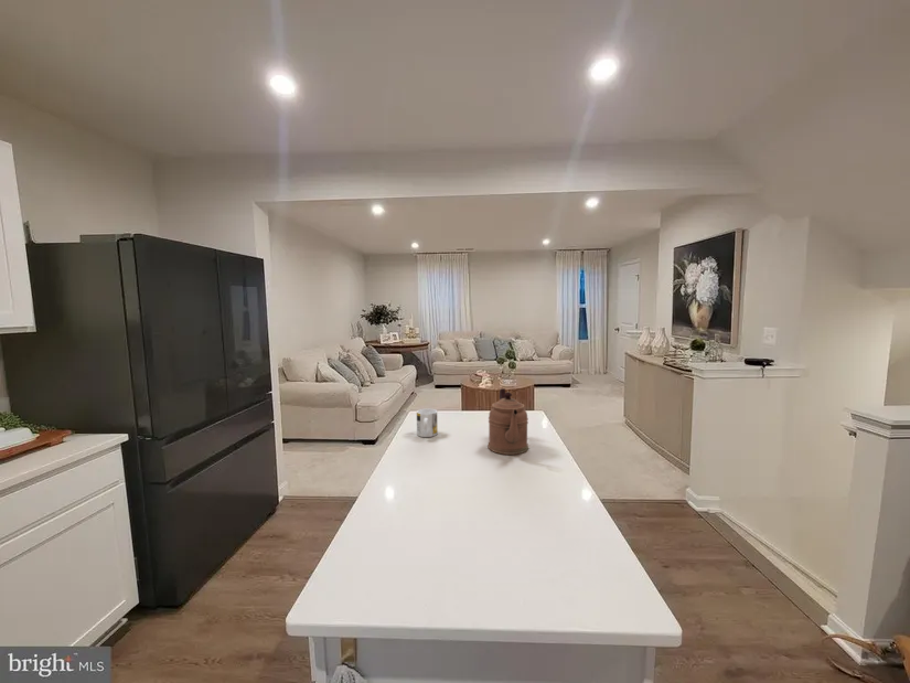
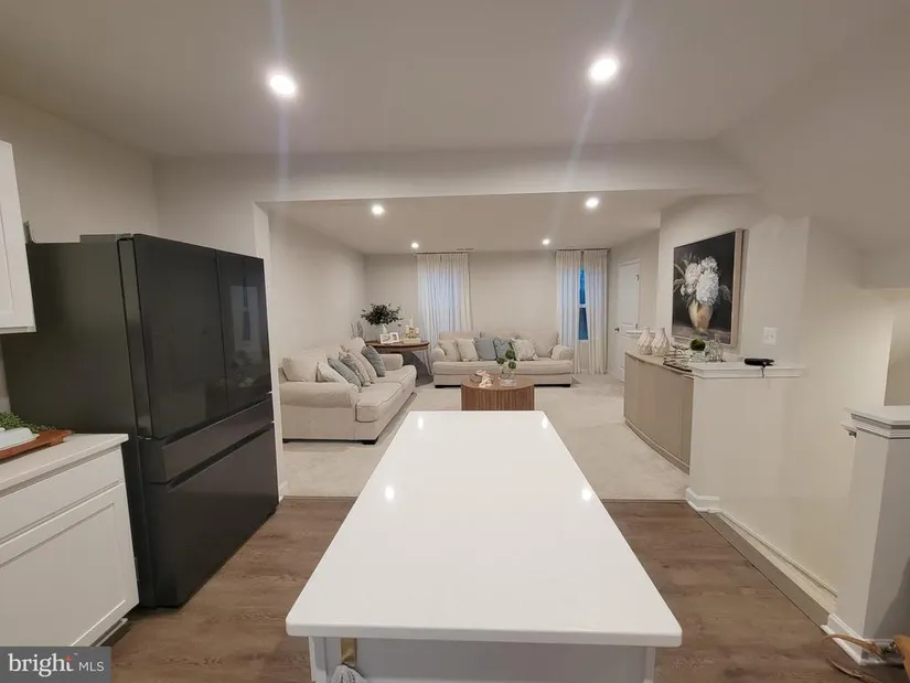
- coffeepot (507, 418)
- mug (426, 424)
